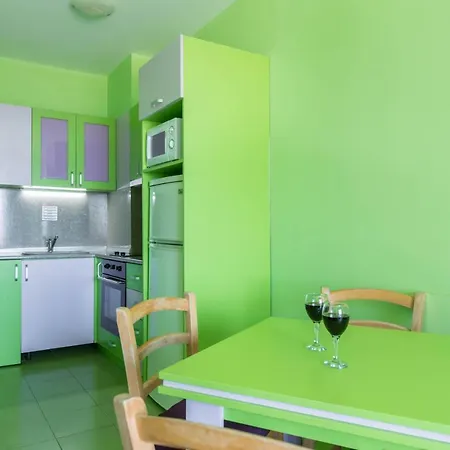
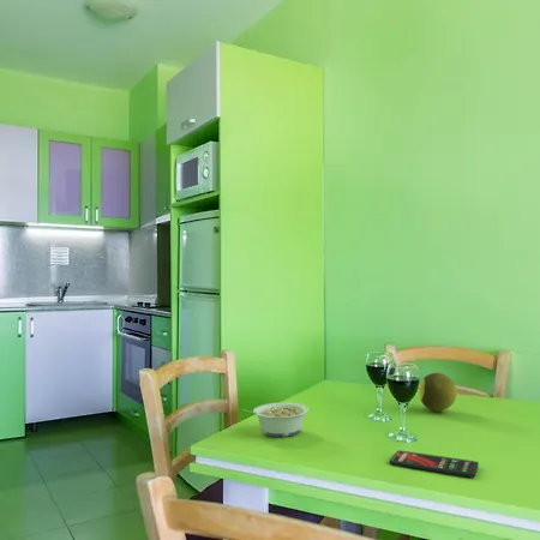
+ legume (280, 418)
+ fruit (437, 391)
+ smartphone (433, 462)
